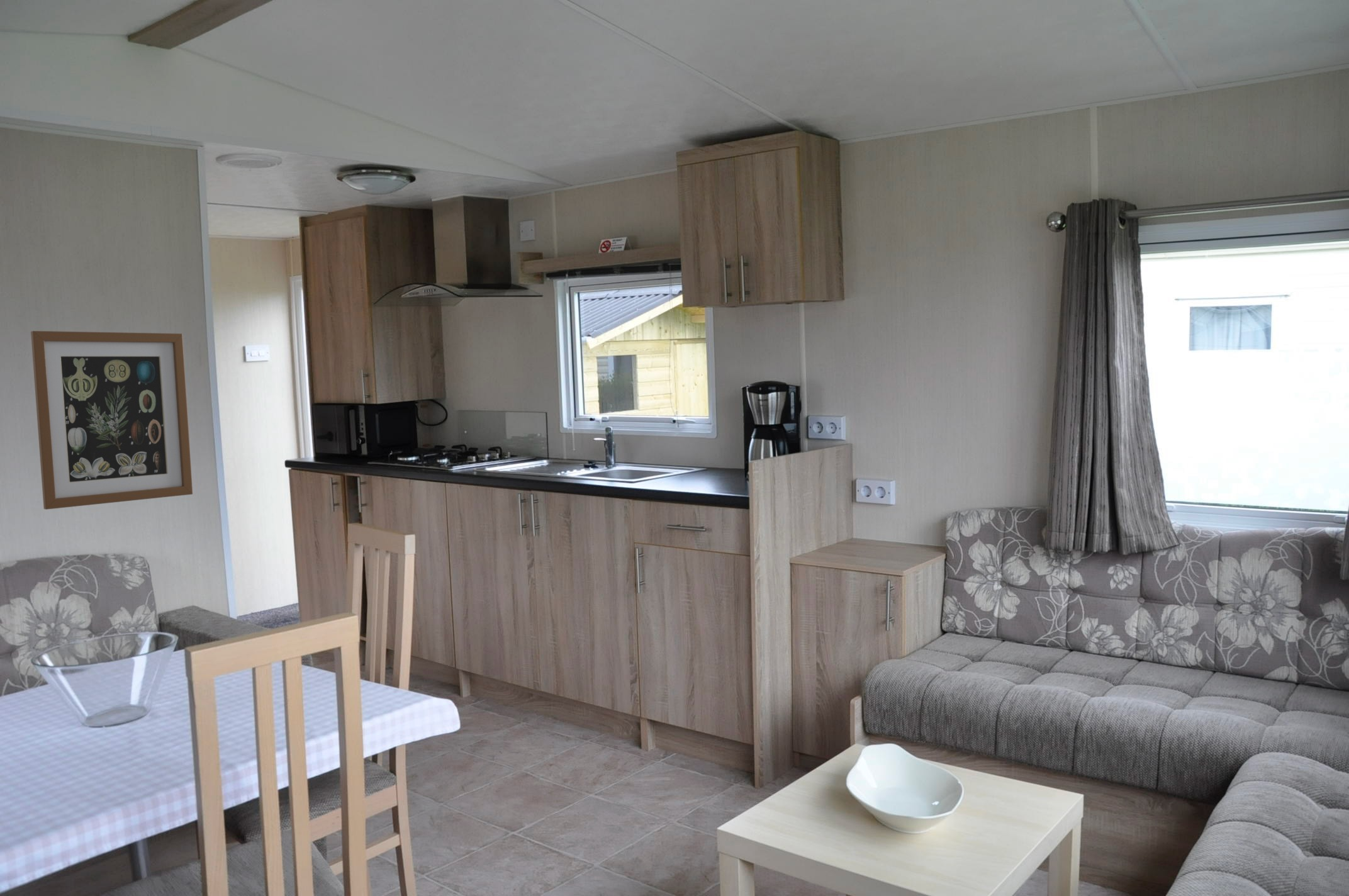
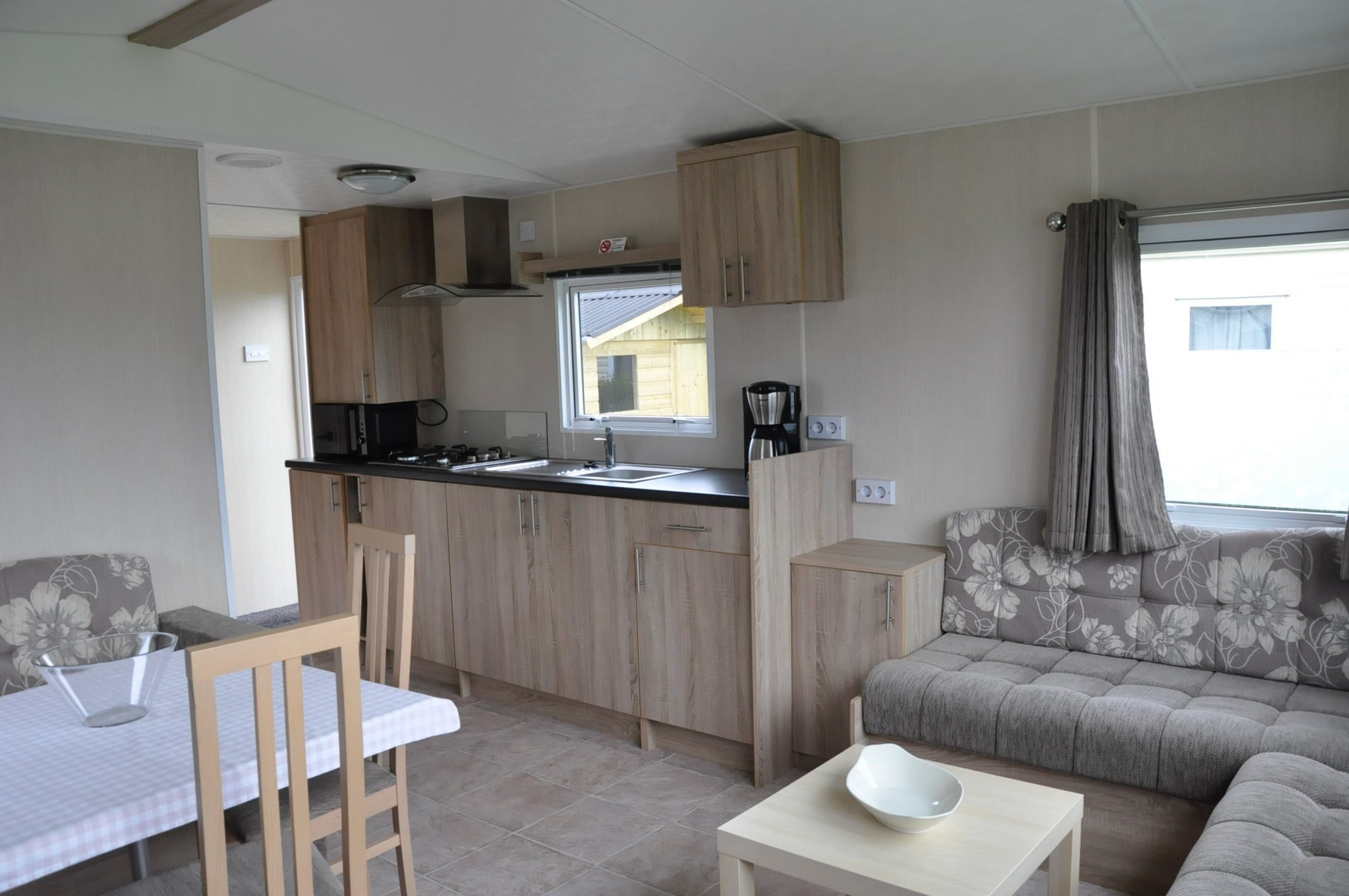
- wall art (116, 417)
